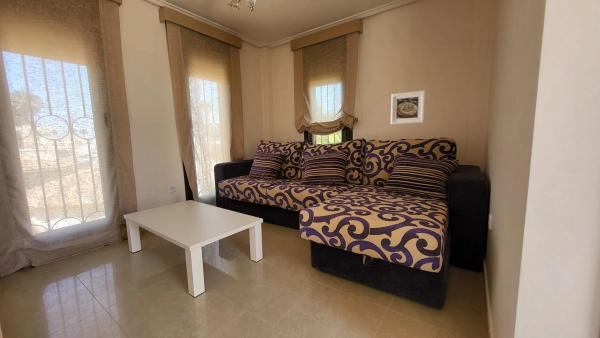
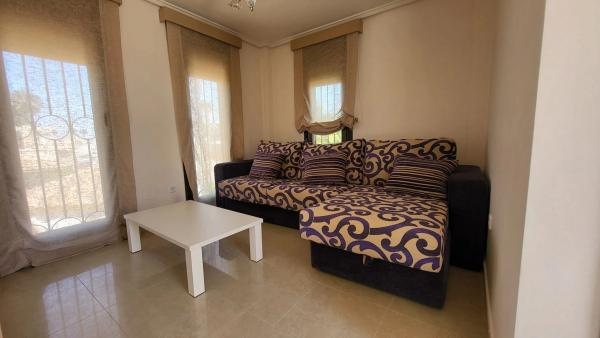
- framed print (407, 108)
